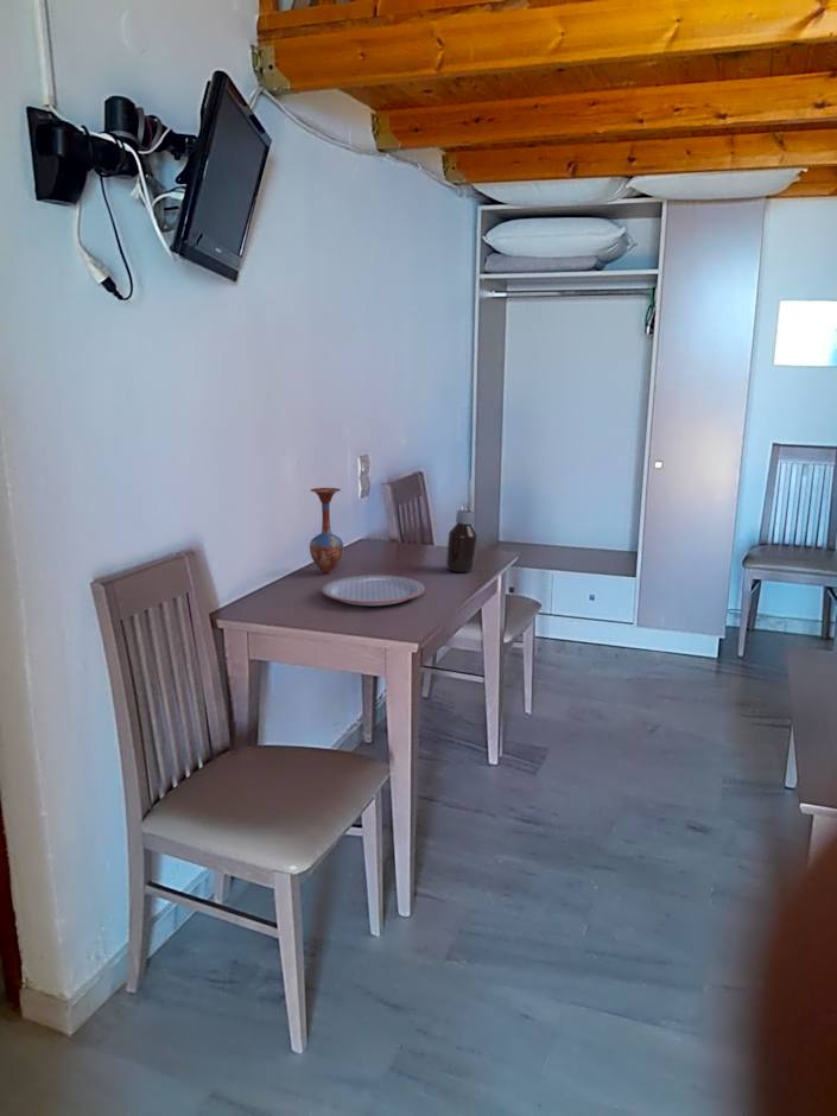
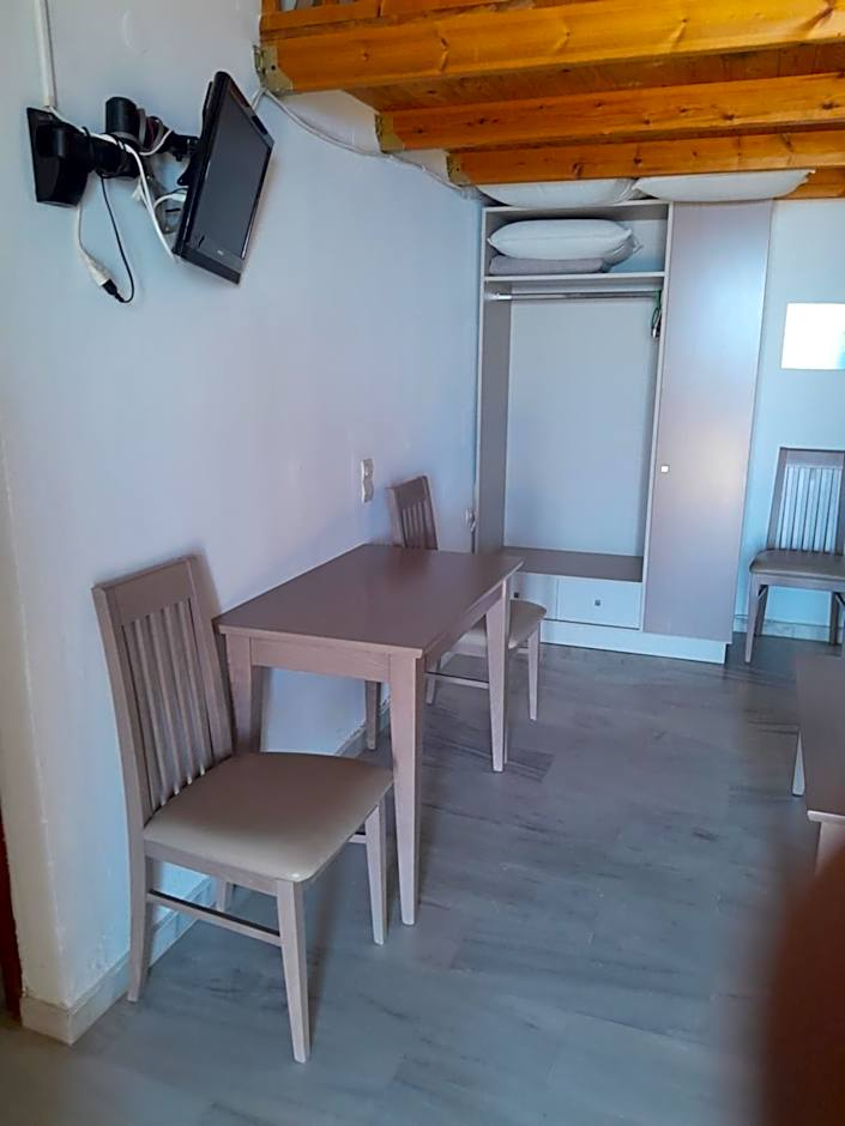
- vase (325, 532)
- bottle (461, 540)
- plate (373, 591)
